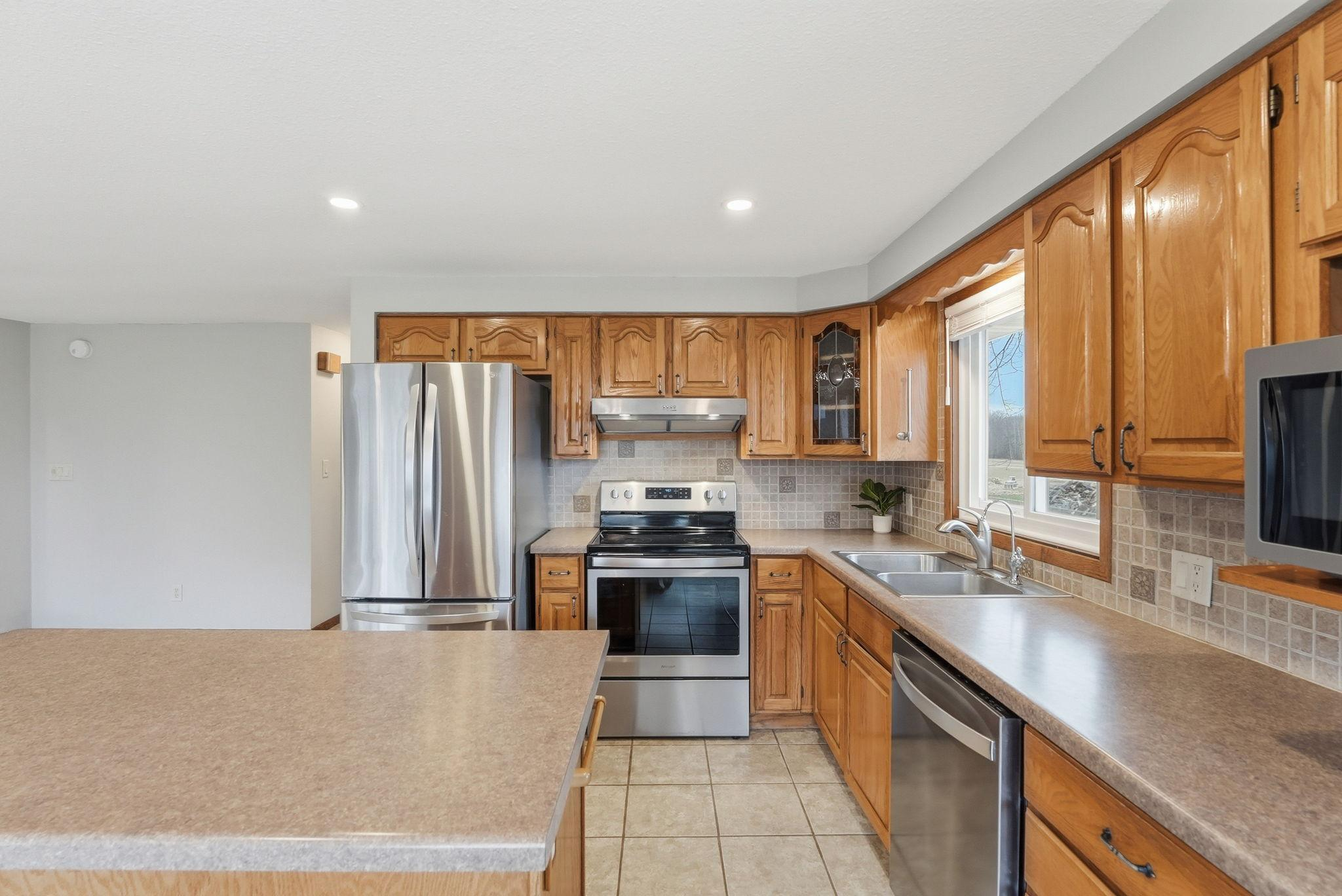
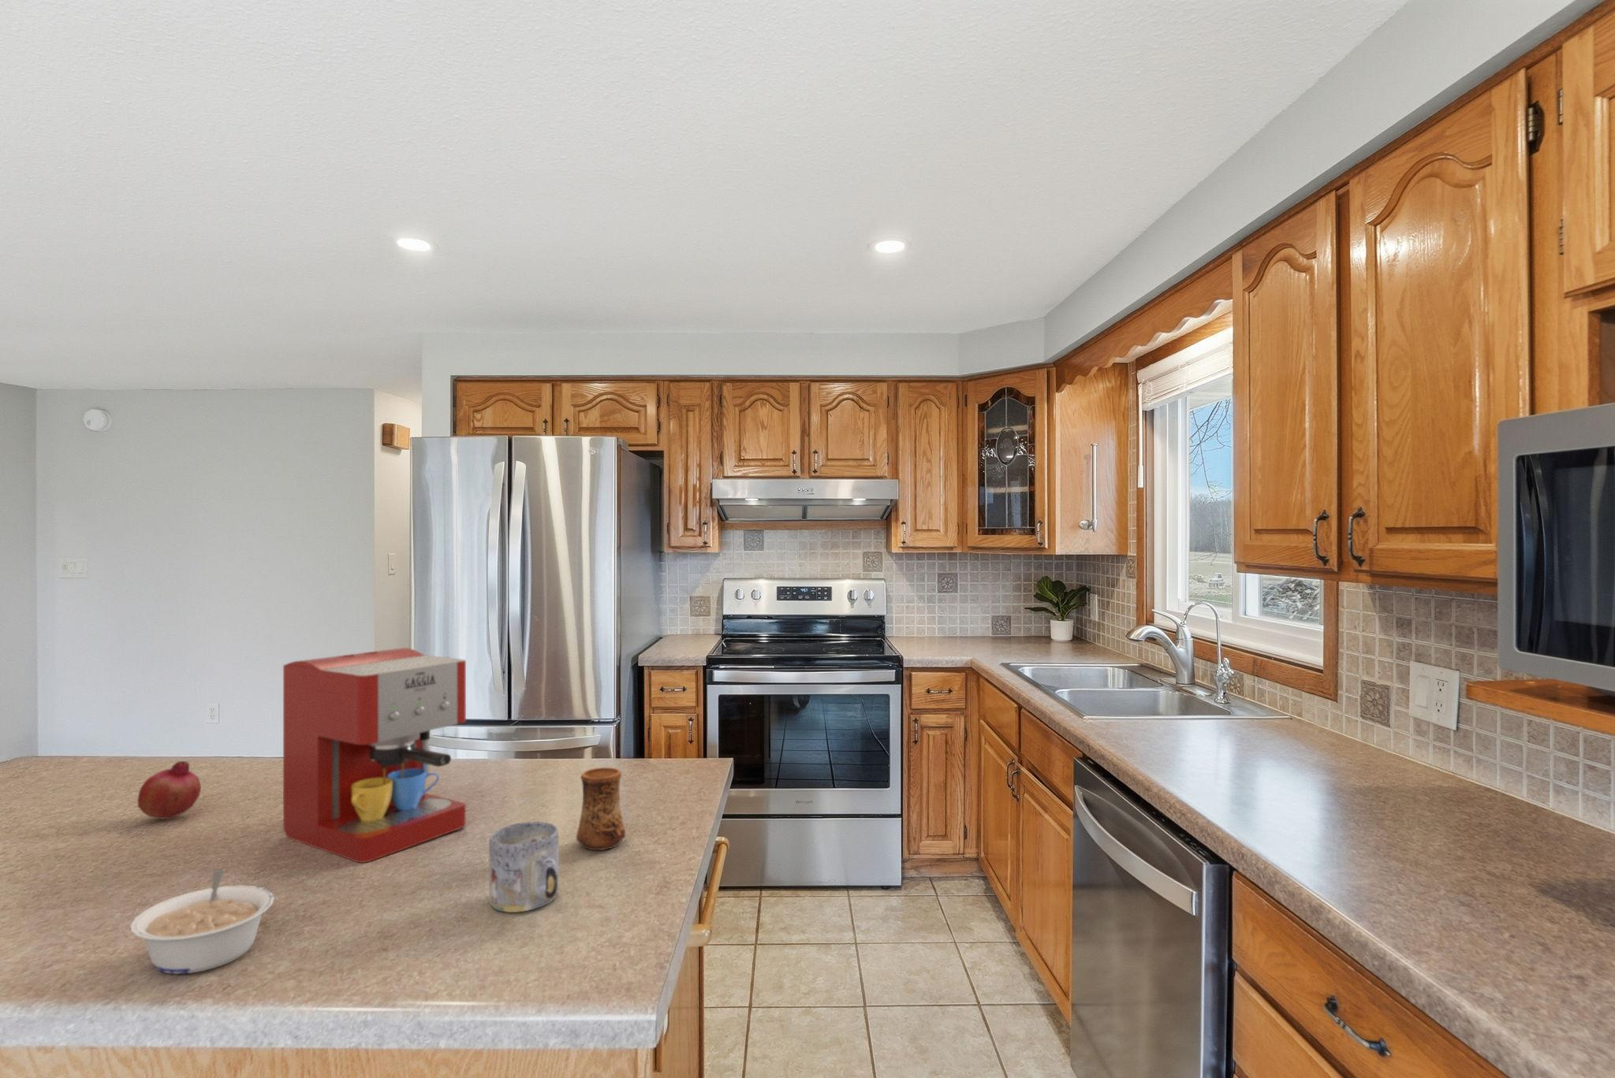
+ fruit (170, 789)
+ cup (601, 807)
+ coffee maker (377, 744)
+ mug (532, 869)
+ legume (202, 926)
